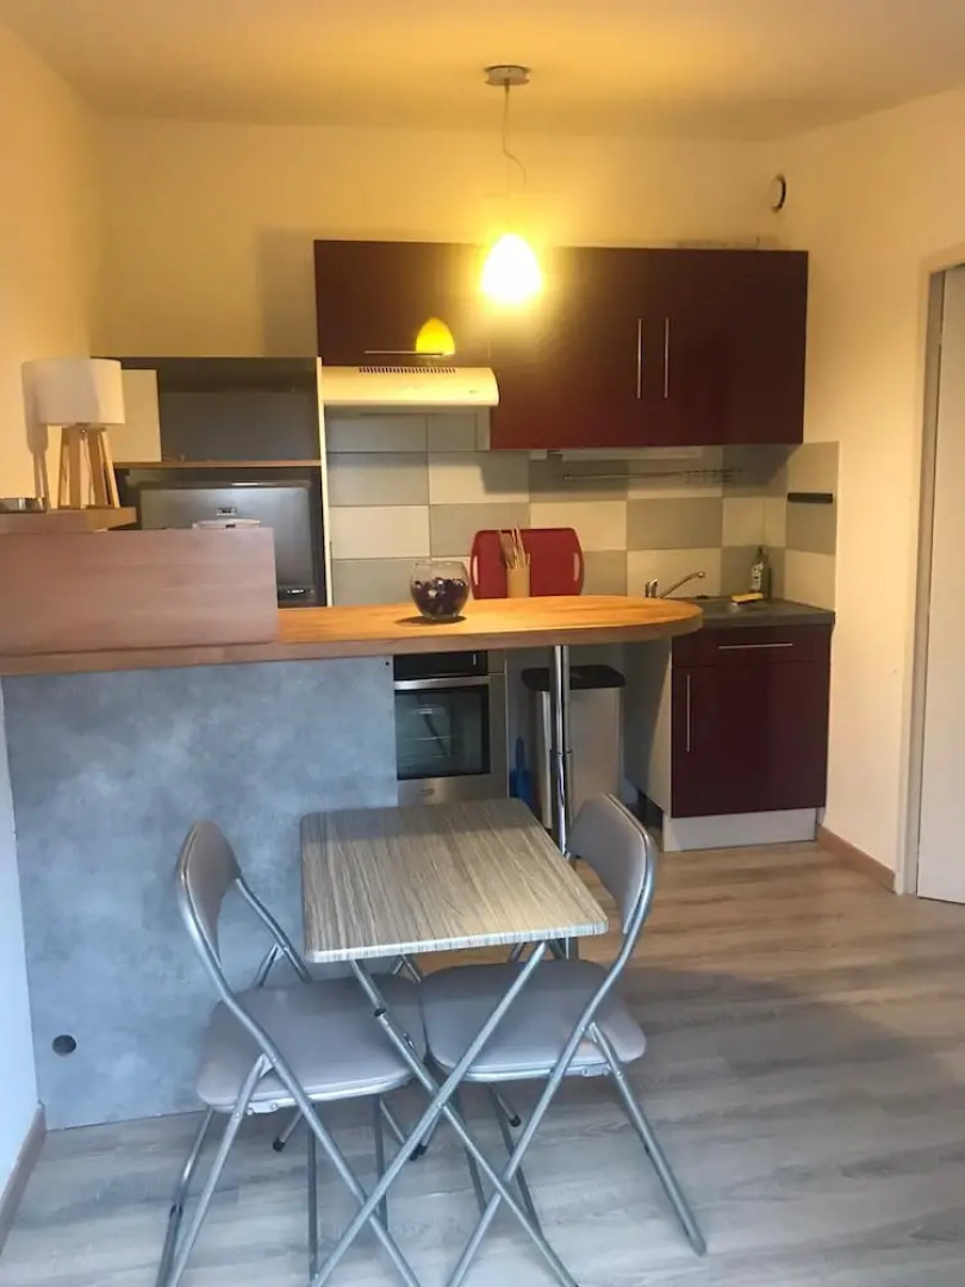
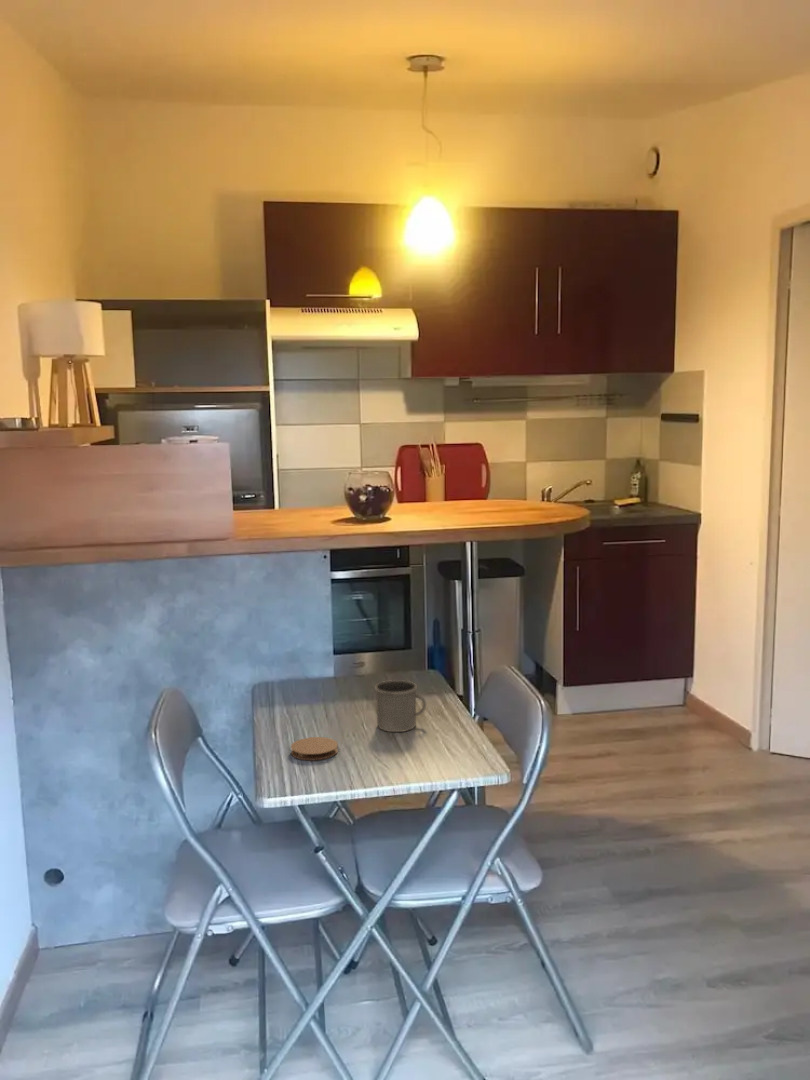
+ mug (401, 705)
+ coaster (314, 748)
